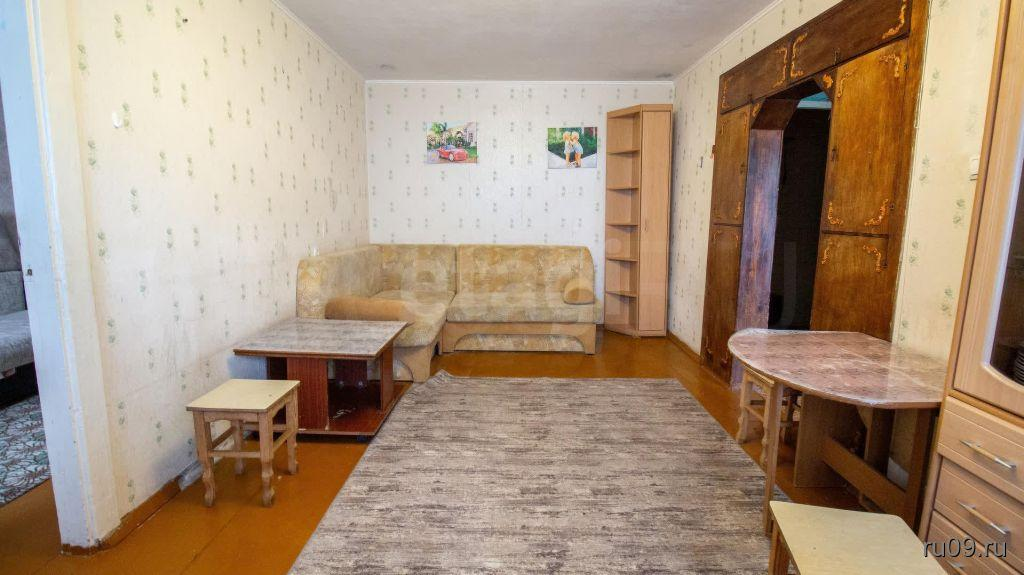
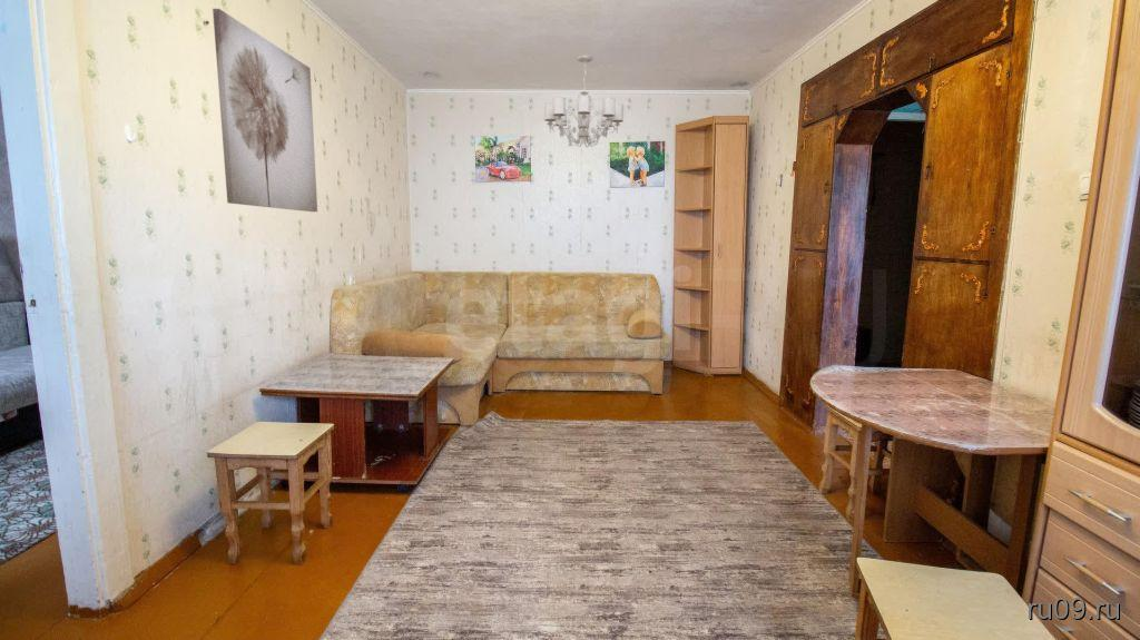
+ wall art (274, 127)
+ chandelier (583, 102)
